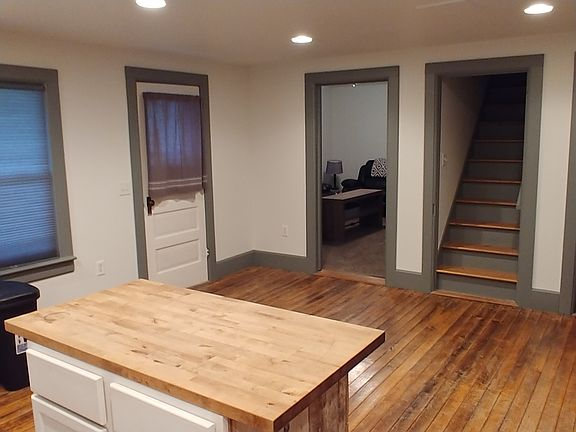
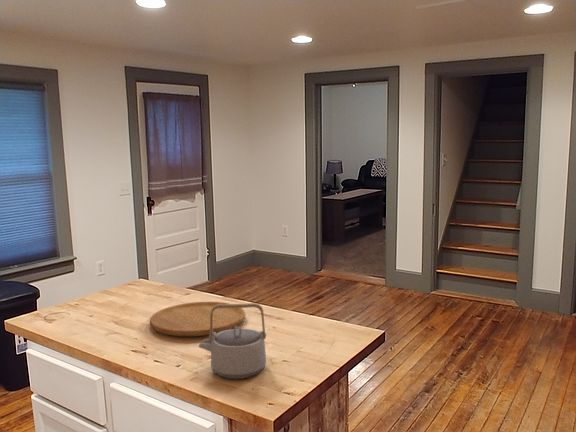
+ teapot (232, 337)
+ cutting board (198, 317)
